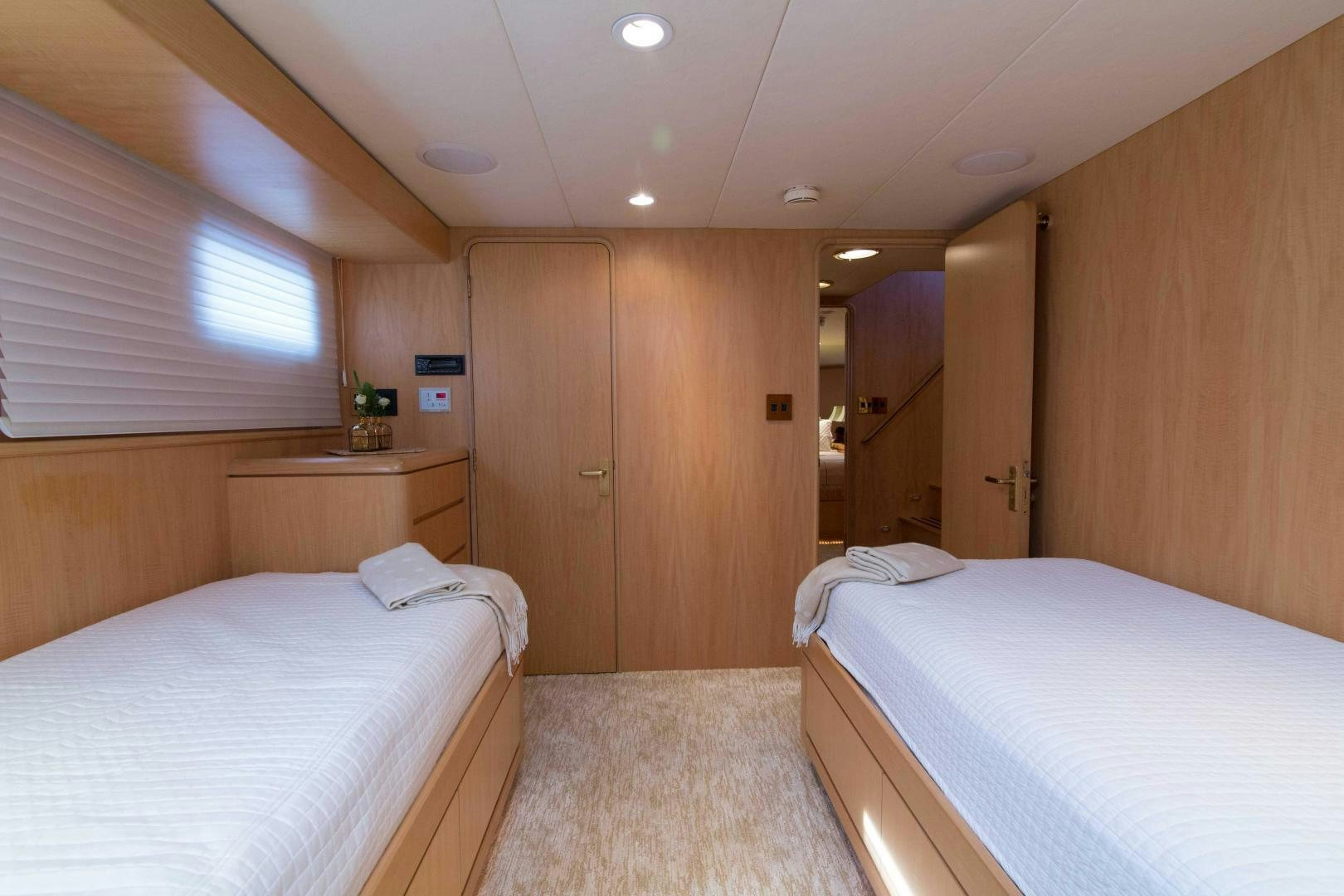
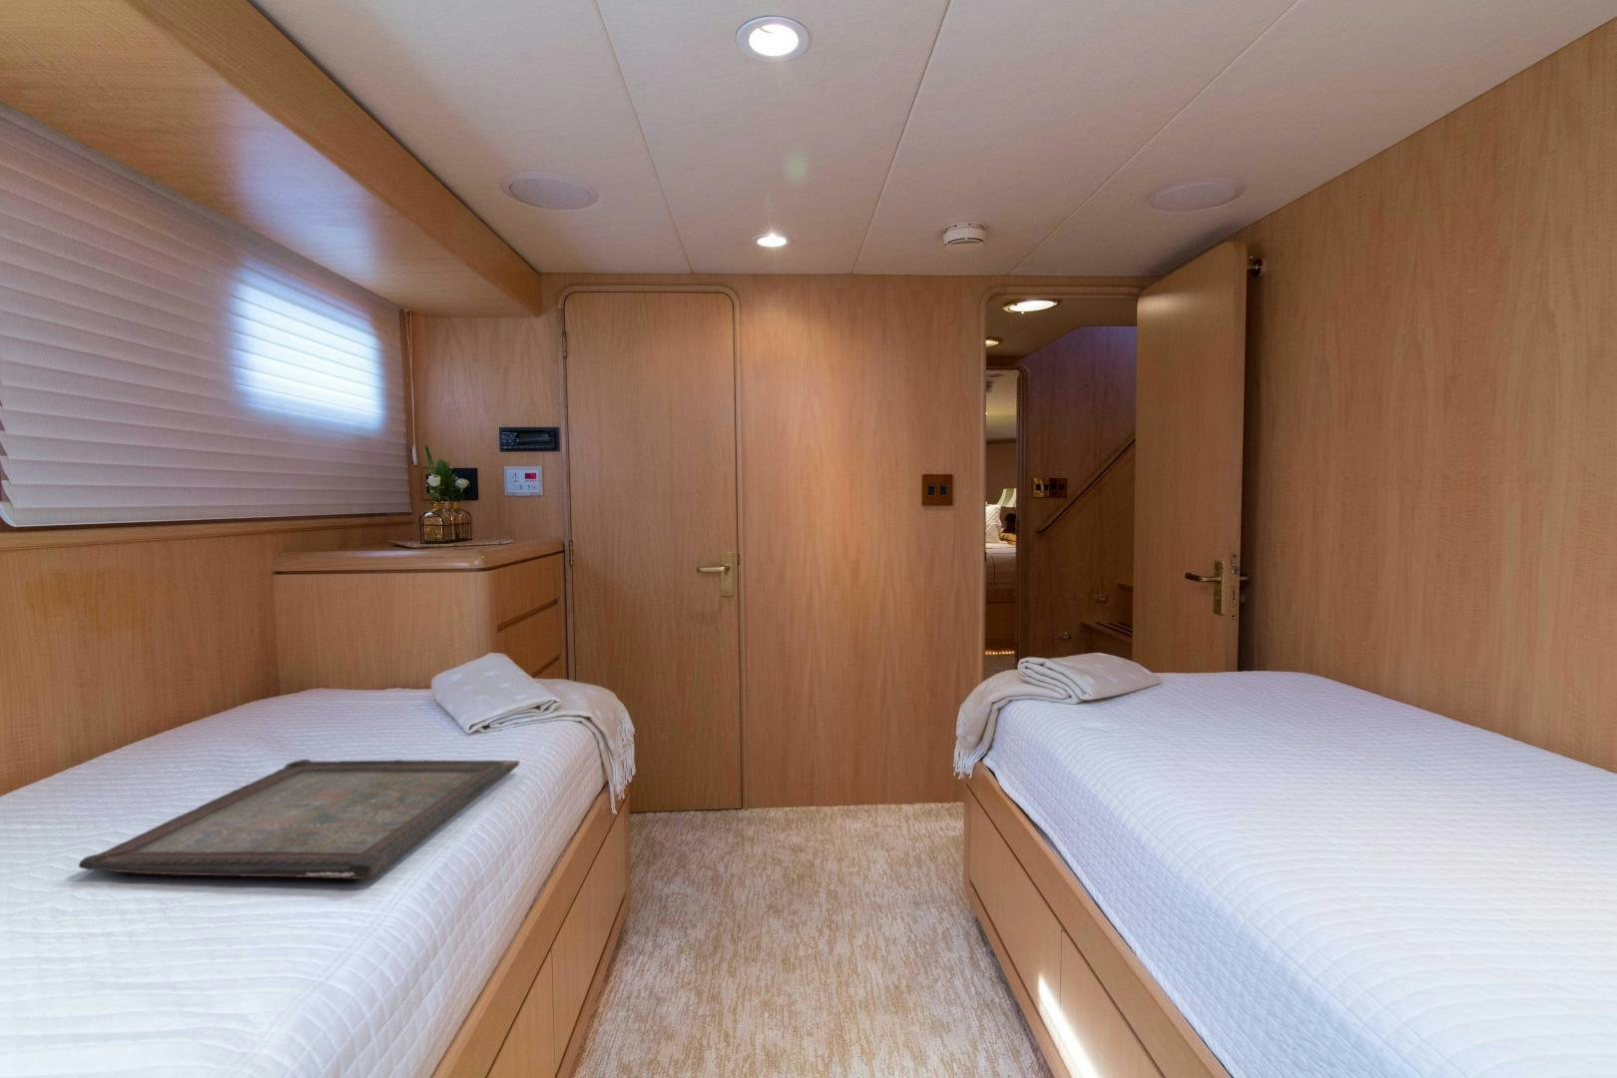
+ serving tray (333, 806)
